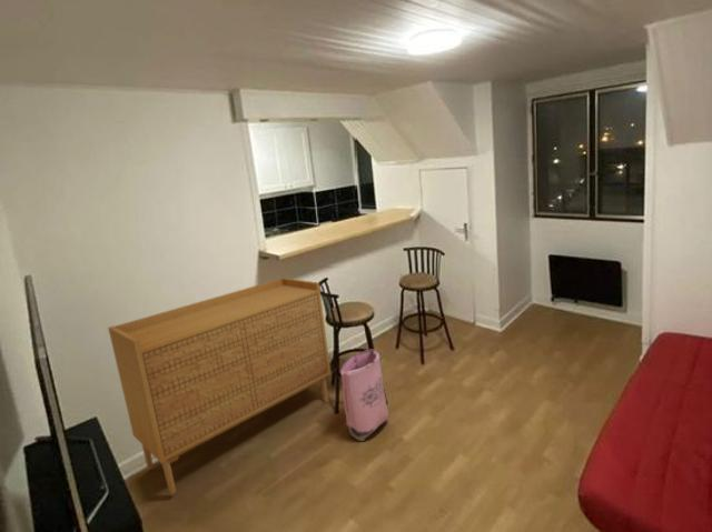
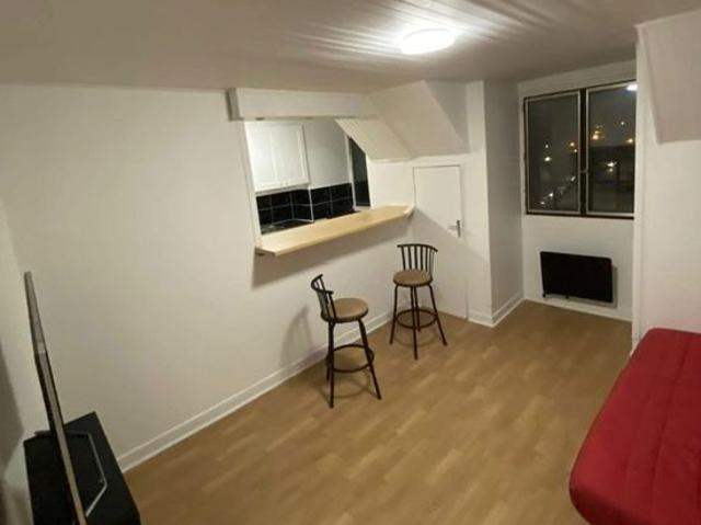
- sideboard (235, 369)
- bag (364, 393)
